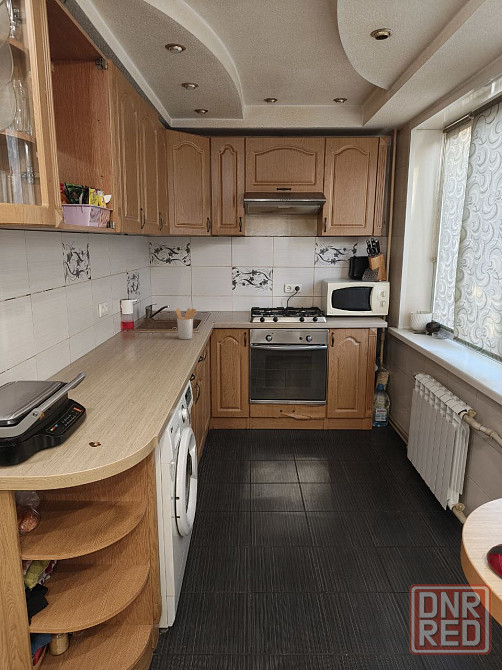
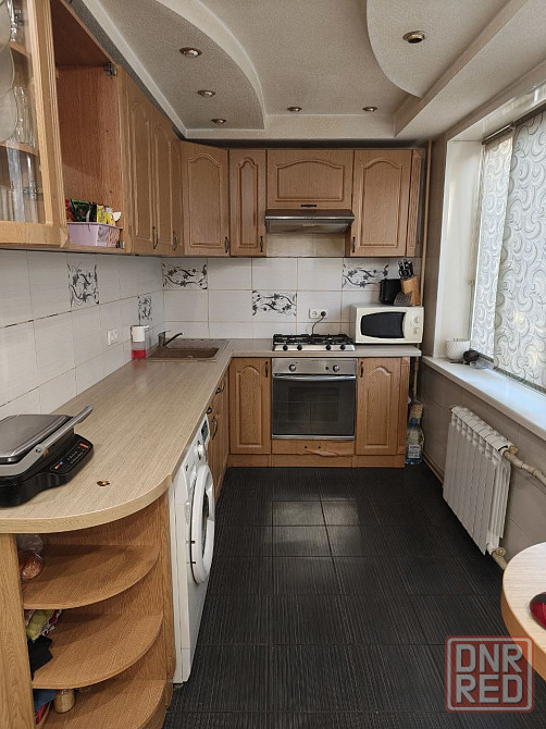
- utensil holder (187, 322)
